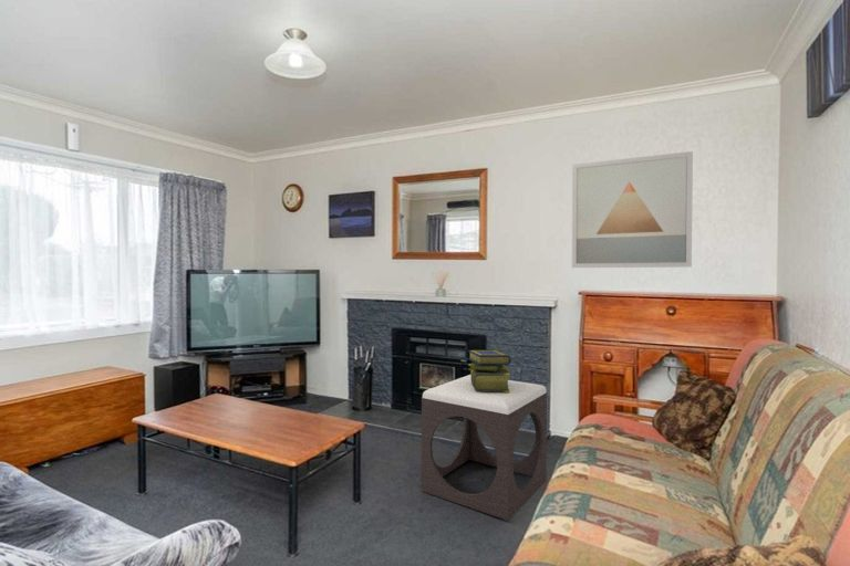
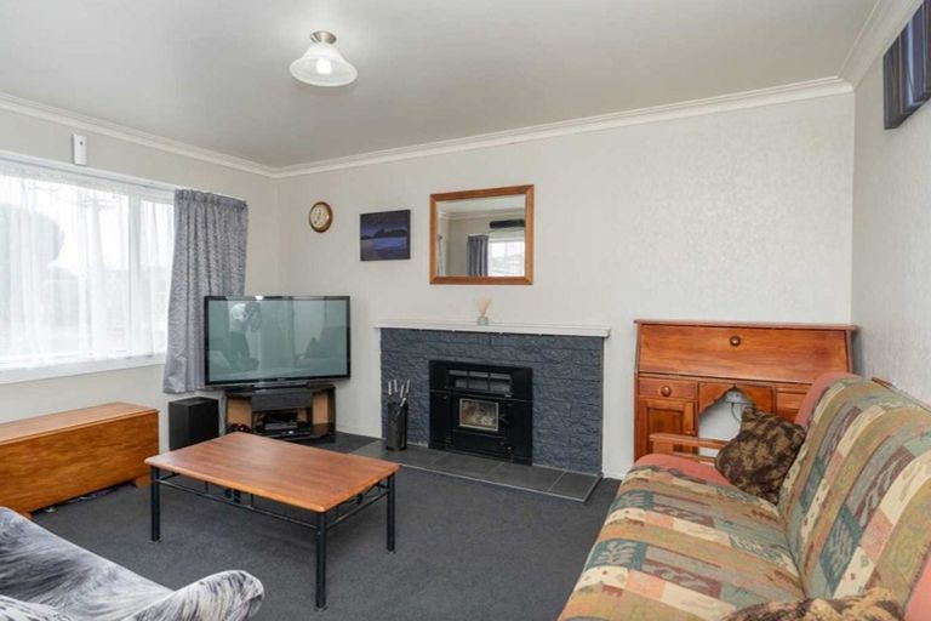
- wall art (629, 212)
- footstool (487, 434)
- stack of books (487, 368)
